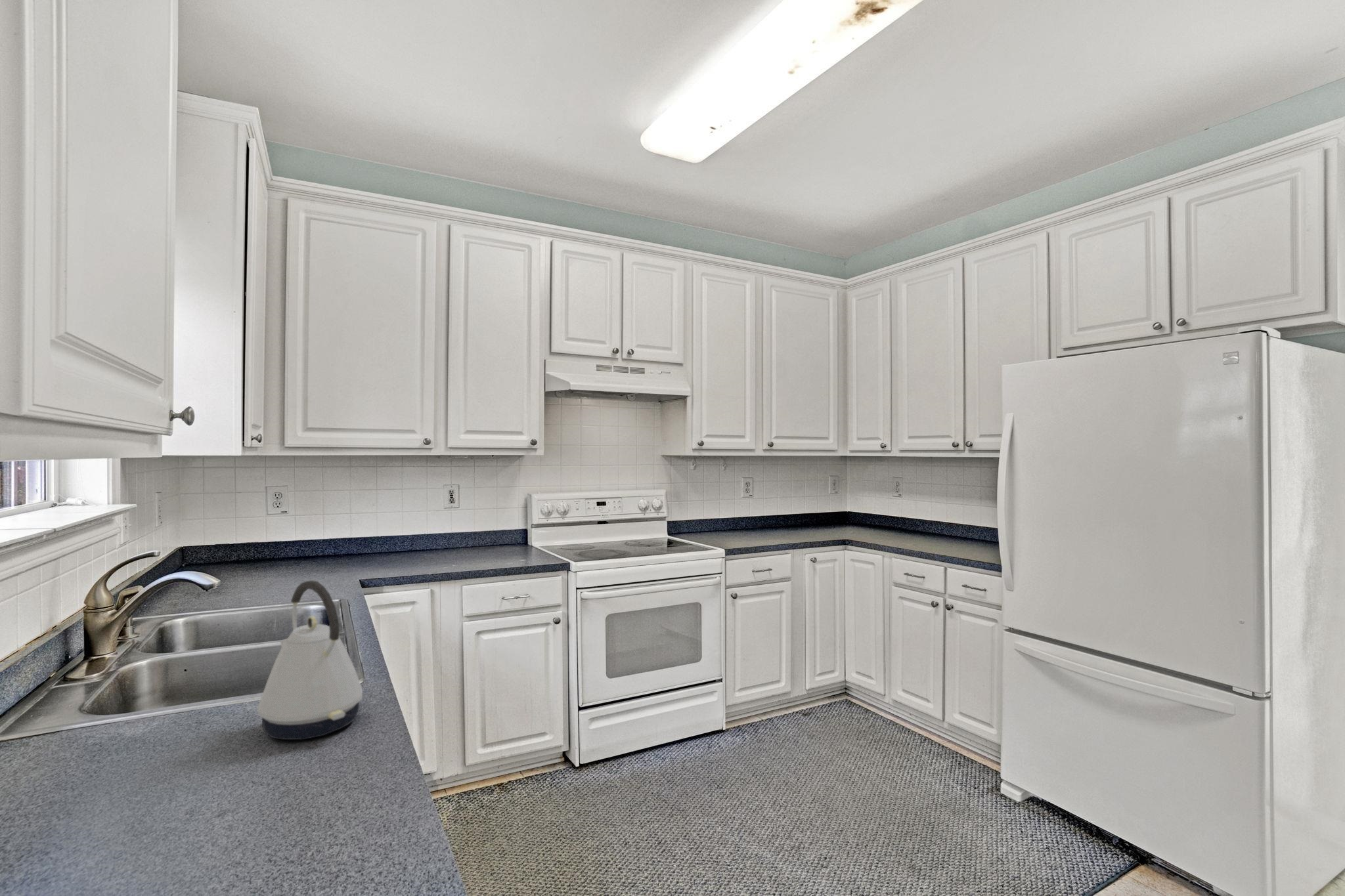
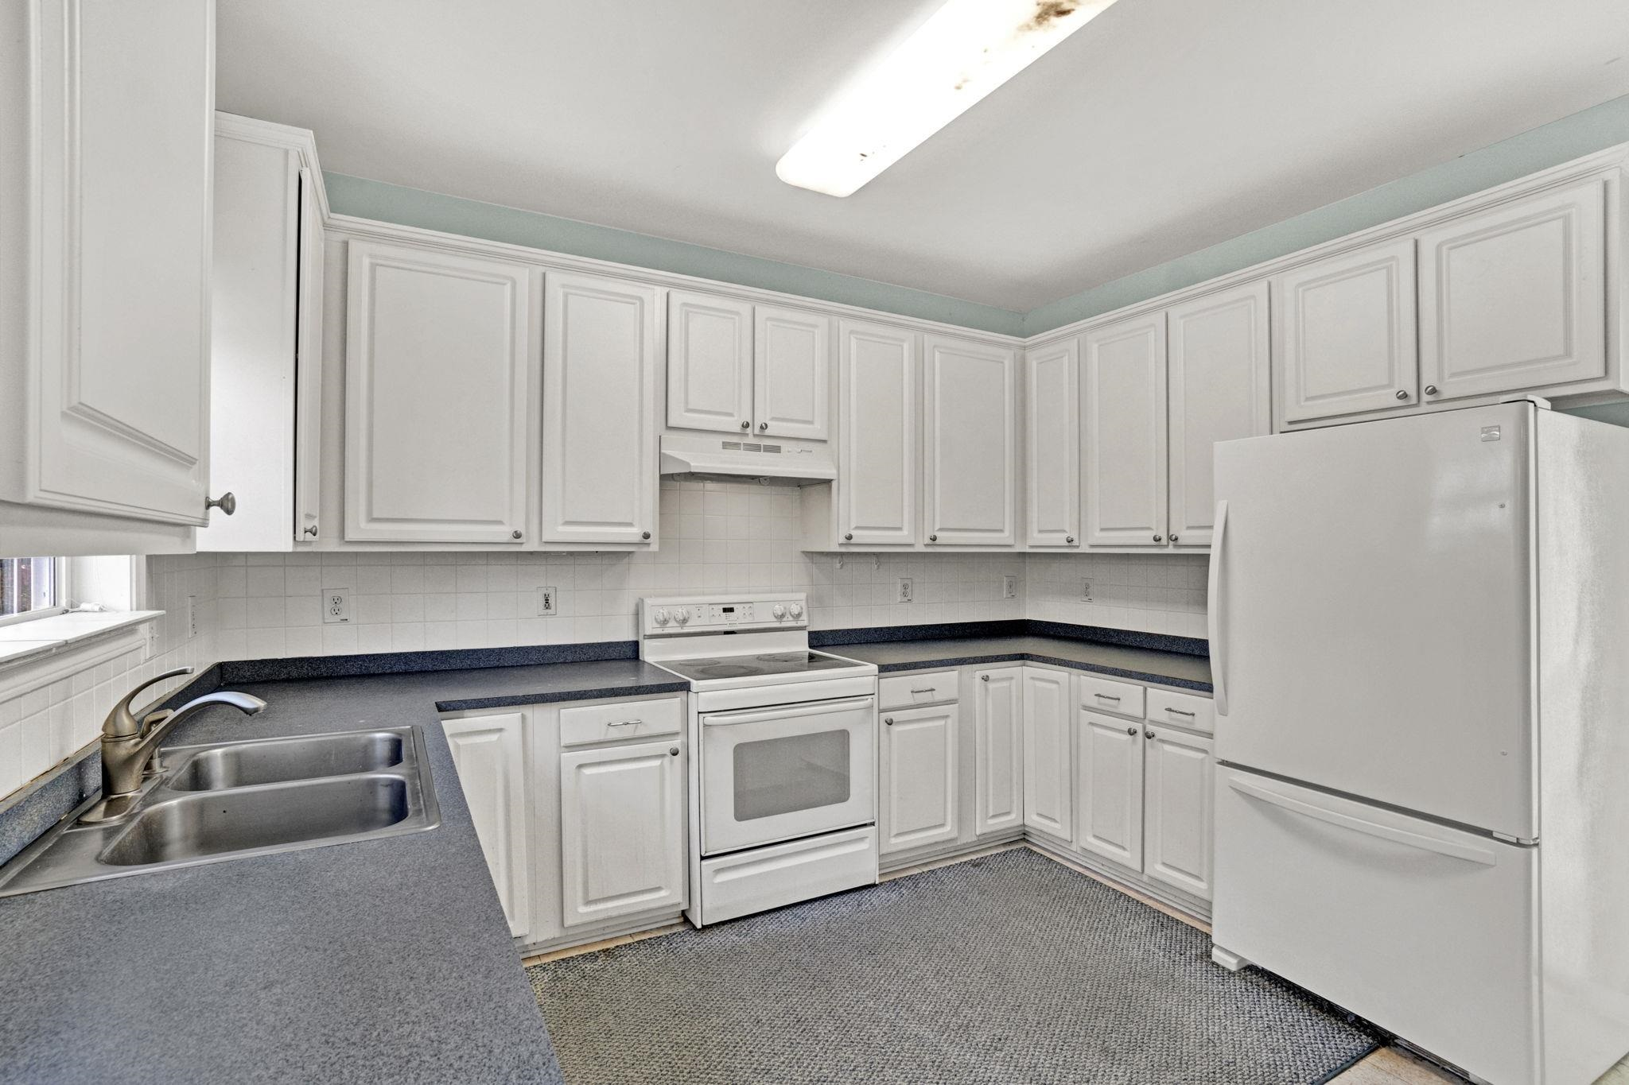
- kettle (311, 652)
